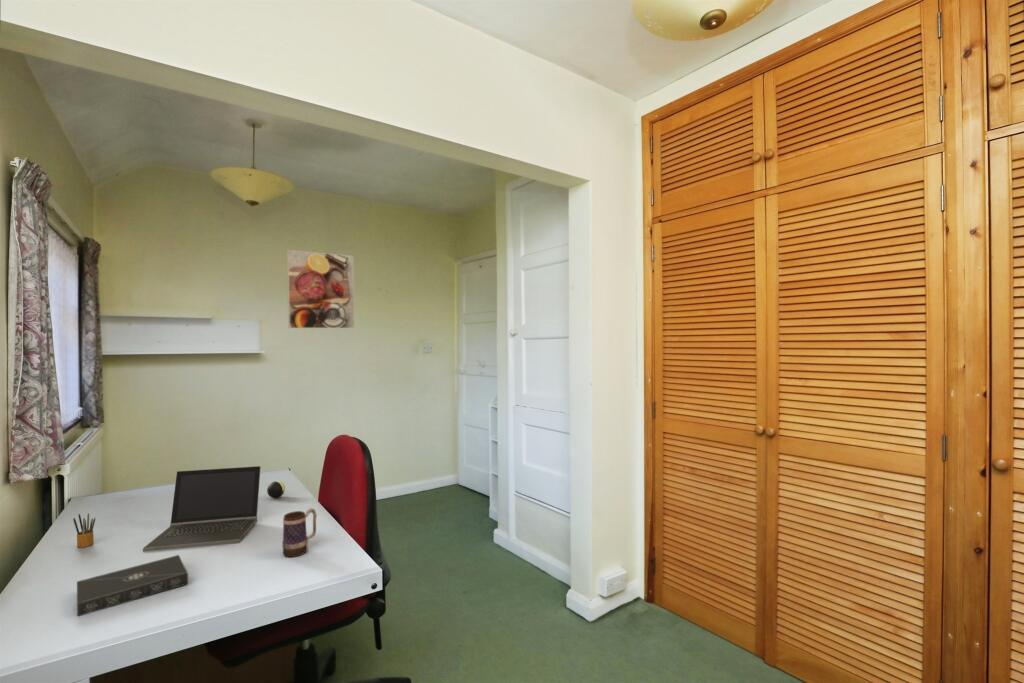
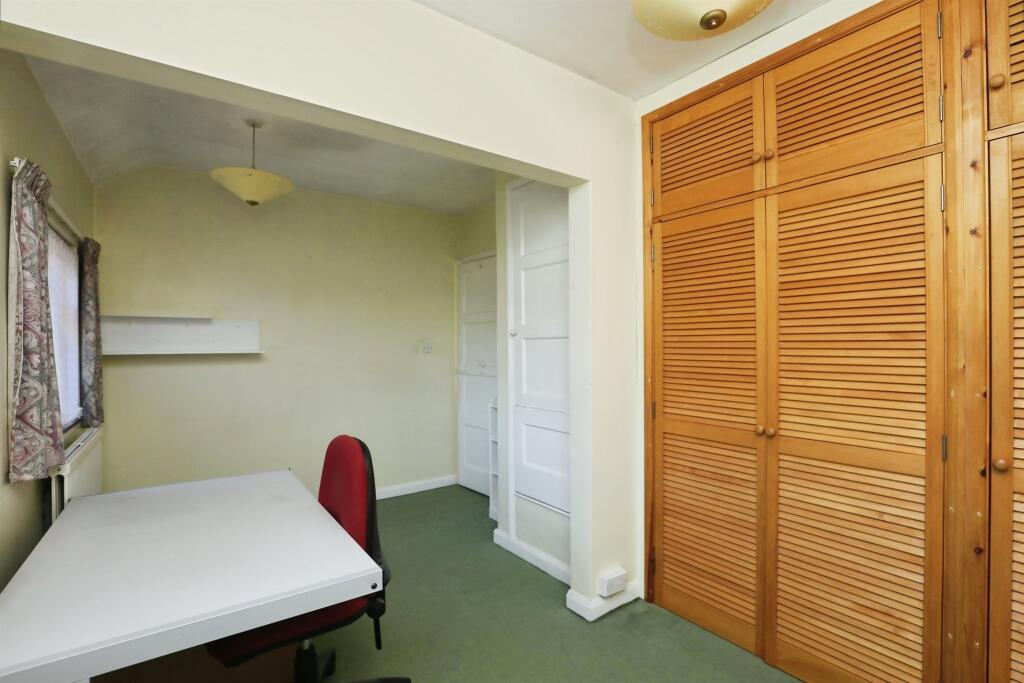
- stress ball (276, 489)
- laptop computer (206, 505)
- pencil box (84, 529)
- book (133, 583)
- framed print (321, 290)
- mug (300, 531)
